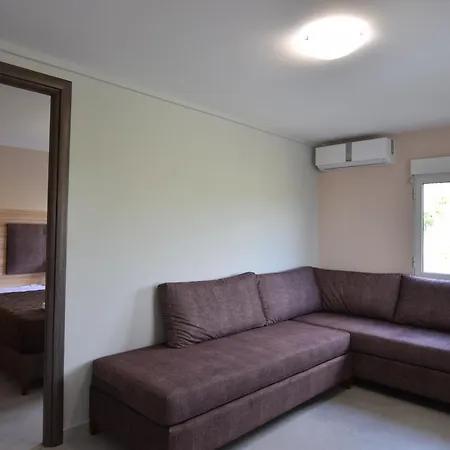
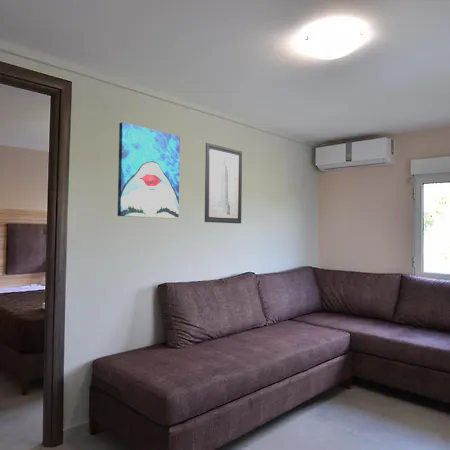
+ wall art (224, 185)
+ wall art (150, 173)
